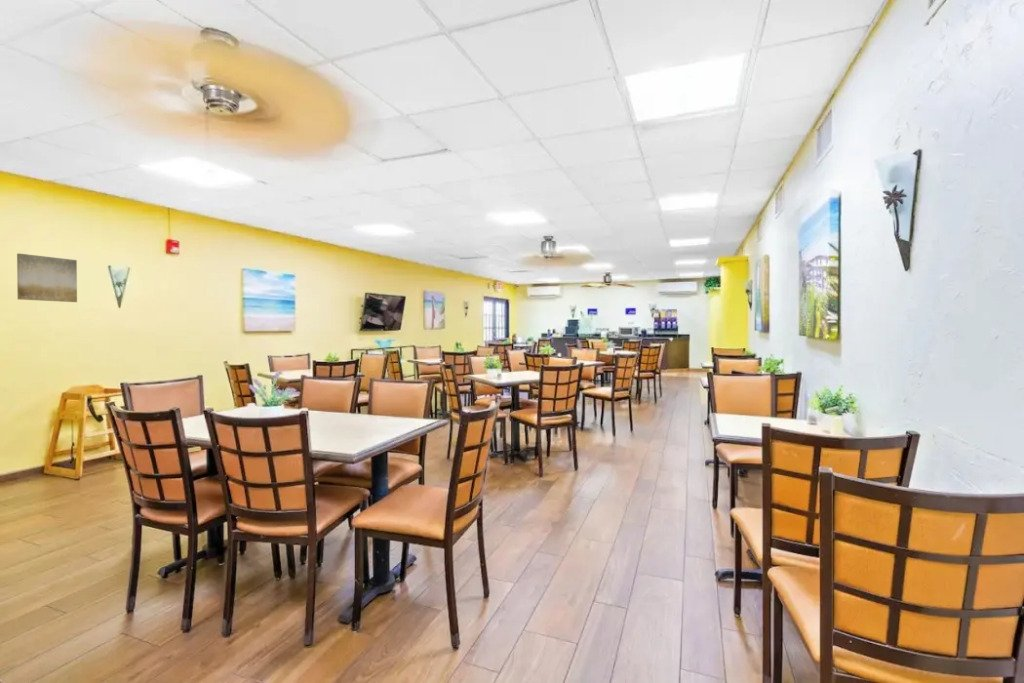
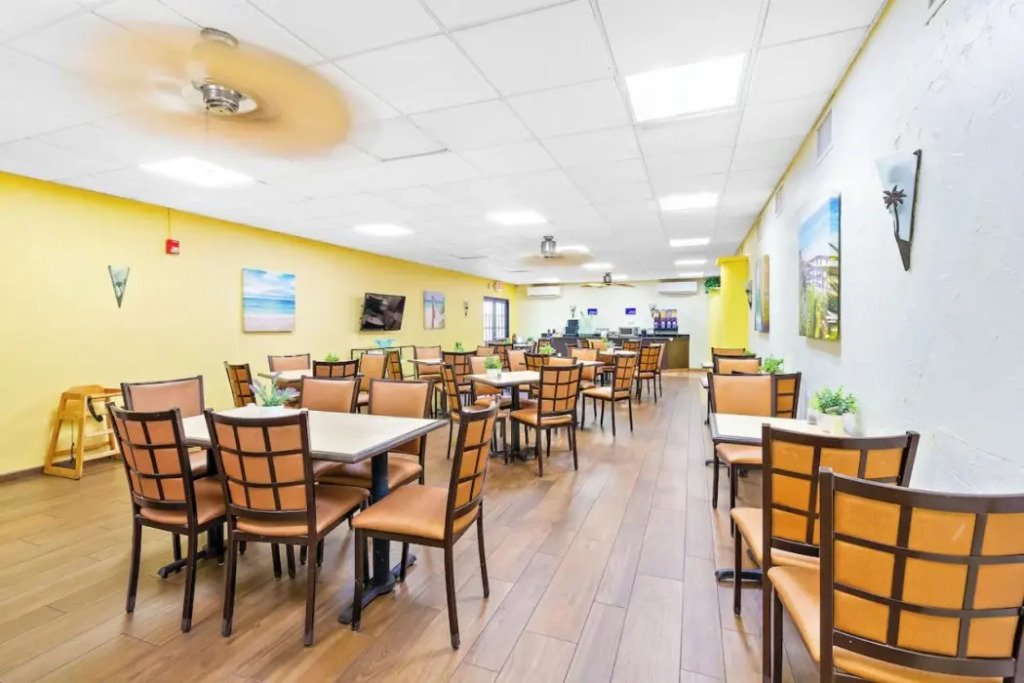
- wall art (48, 278)
